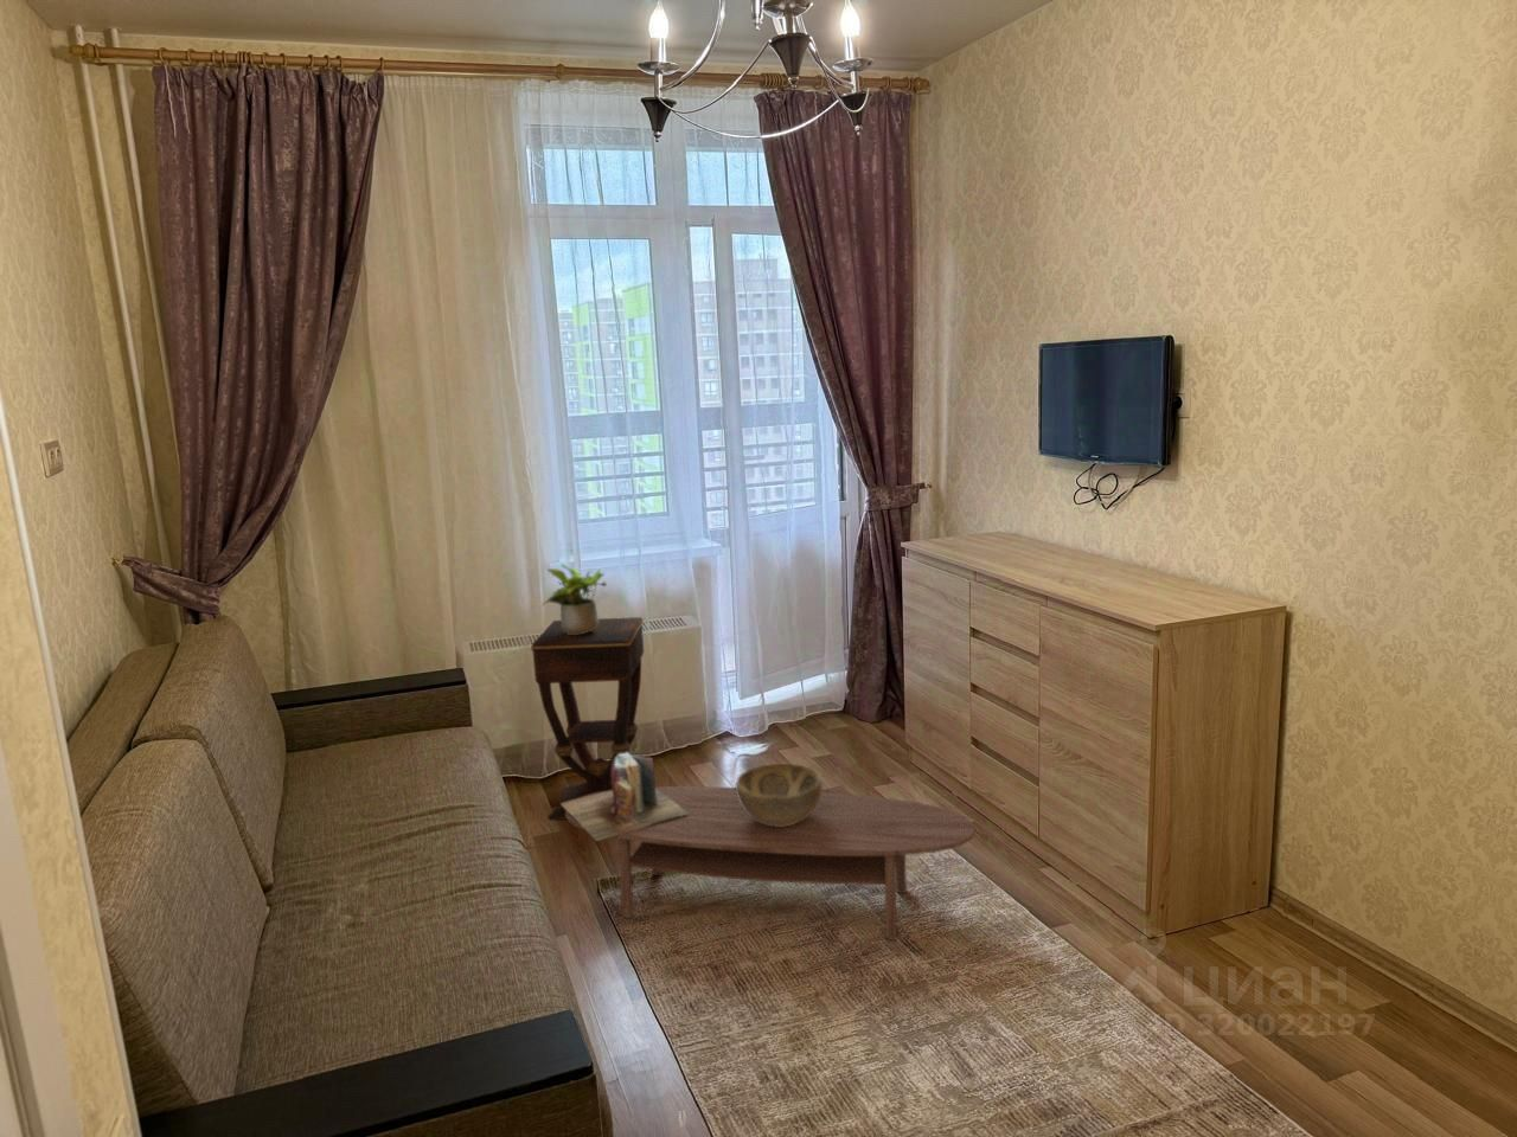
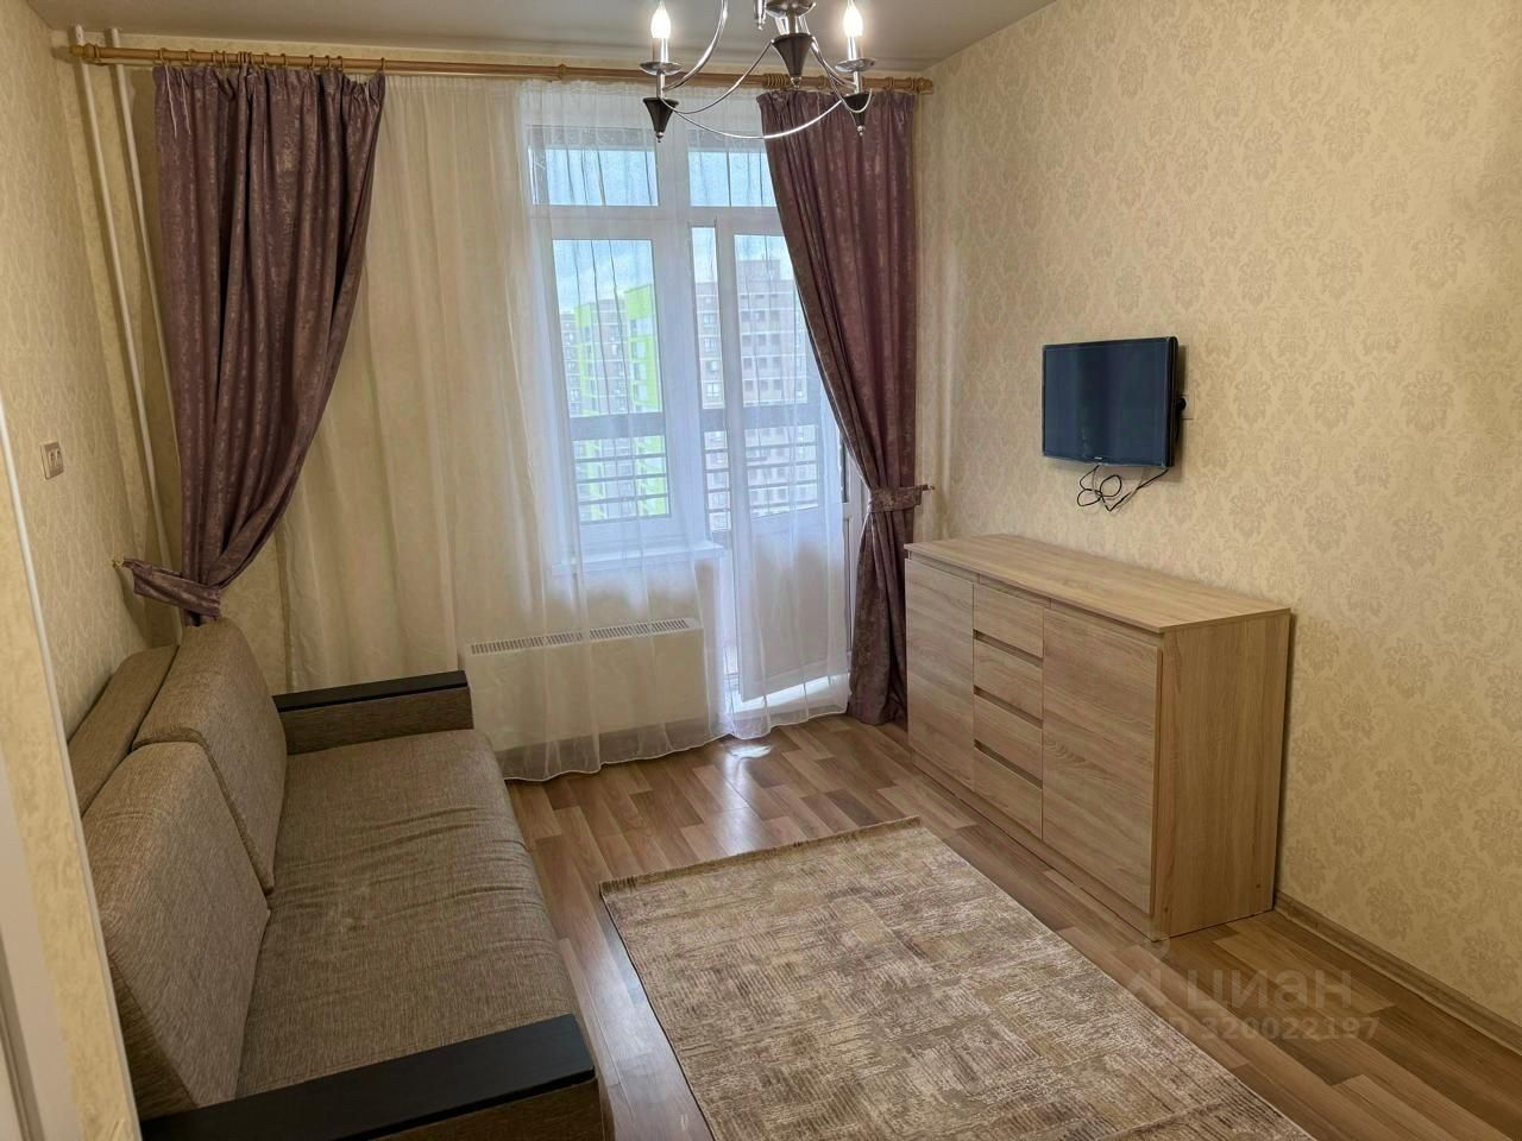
- decorative bowl (779, 798)
- coffee table (763, 860)
- potted plant (573, 597)
- side table (595, 720)
- books (621, 785)
